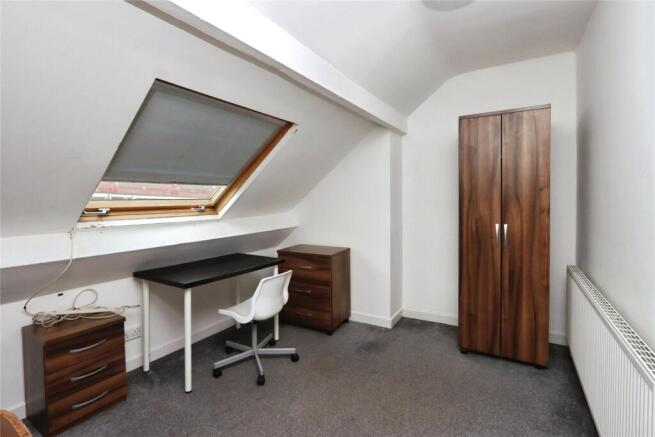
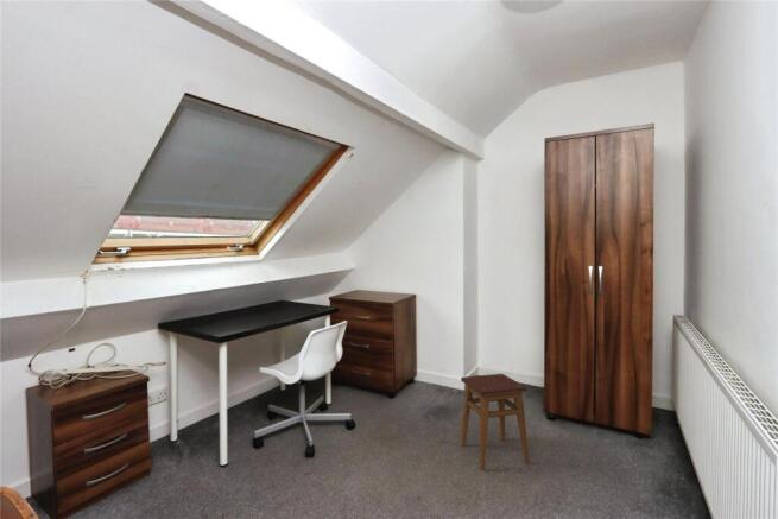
+ stool (492, 417)
